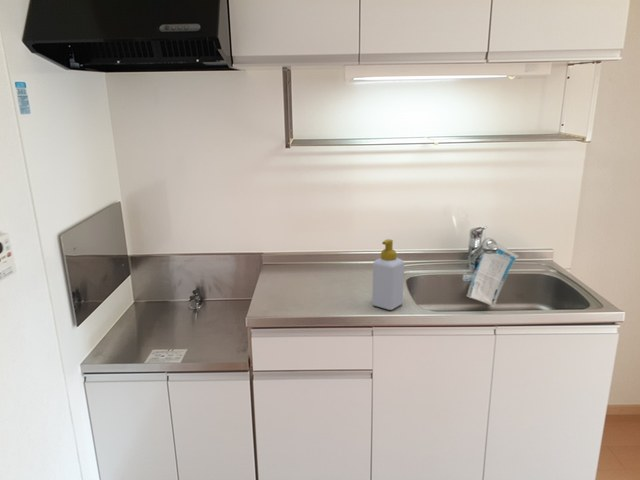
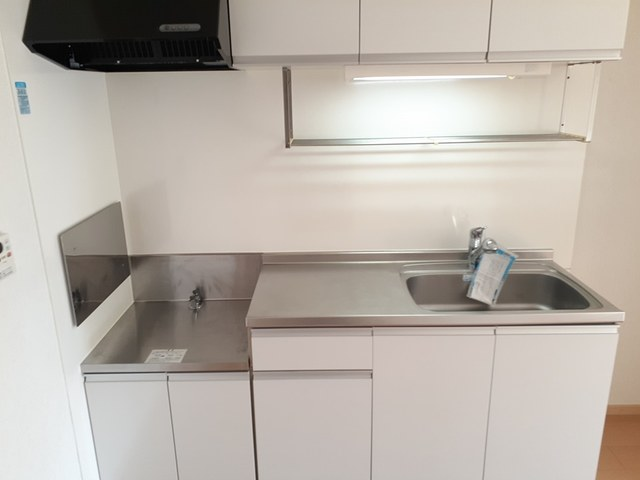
- soap bottle (388, 273)
